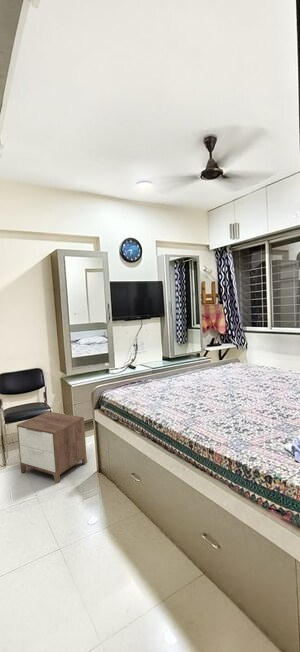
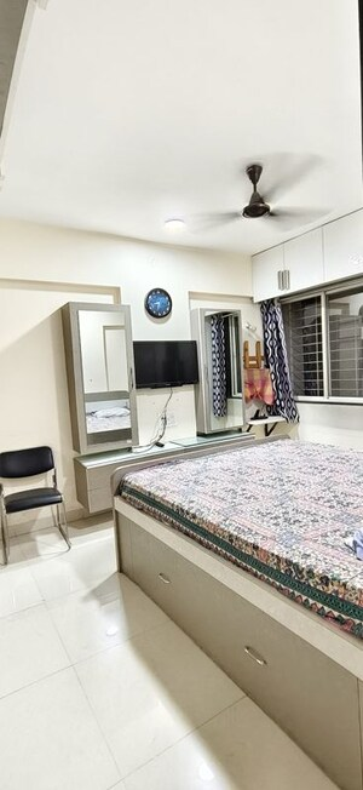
- nightstand (52, 444)
